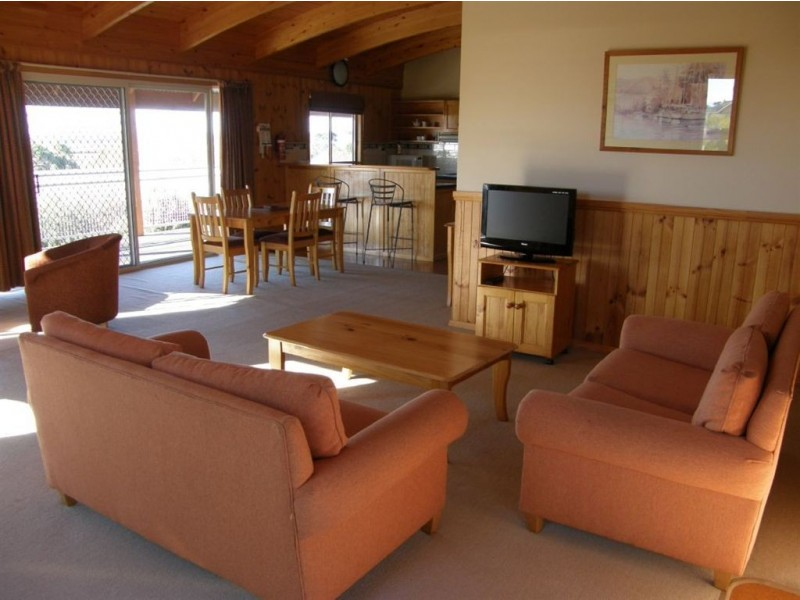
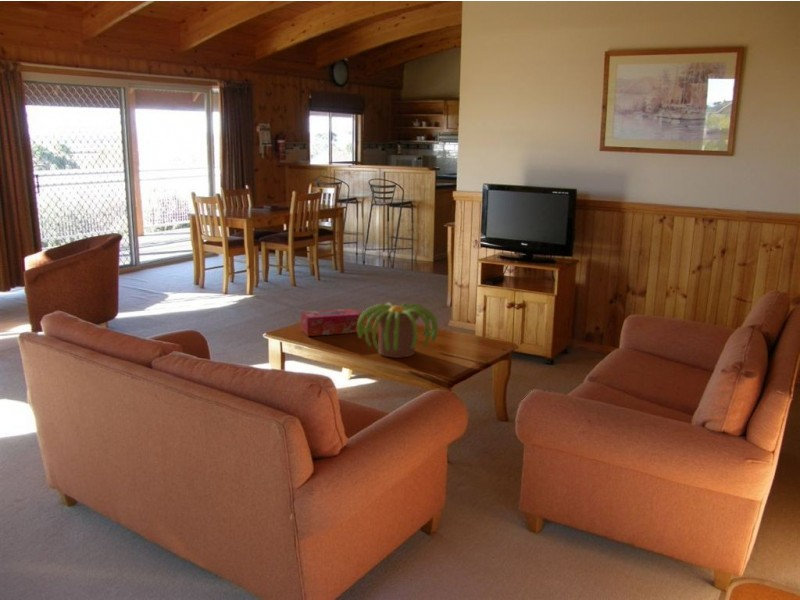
+ plant (397, 328)
+ tissue box (330, 322)
